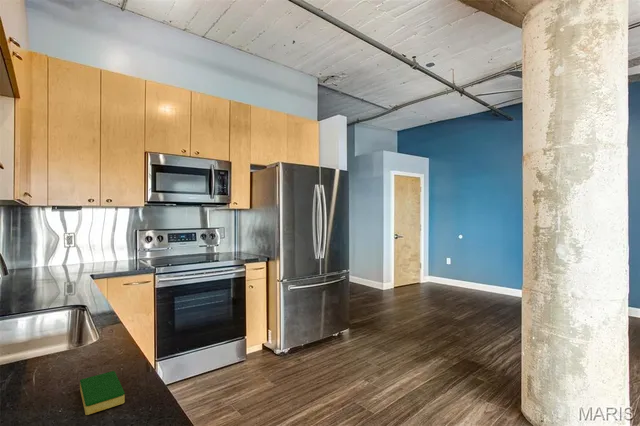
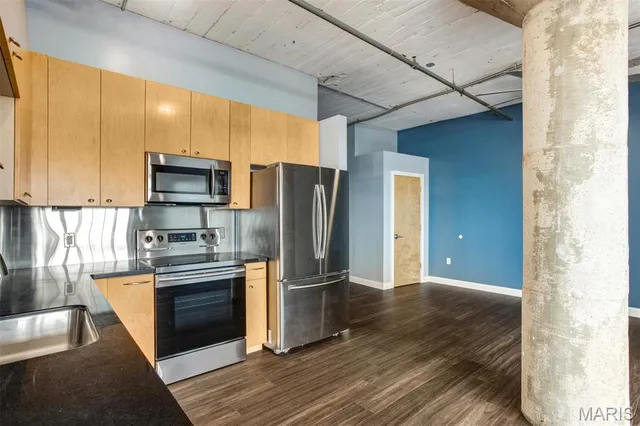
- dish sponge (101, 390)
